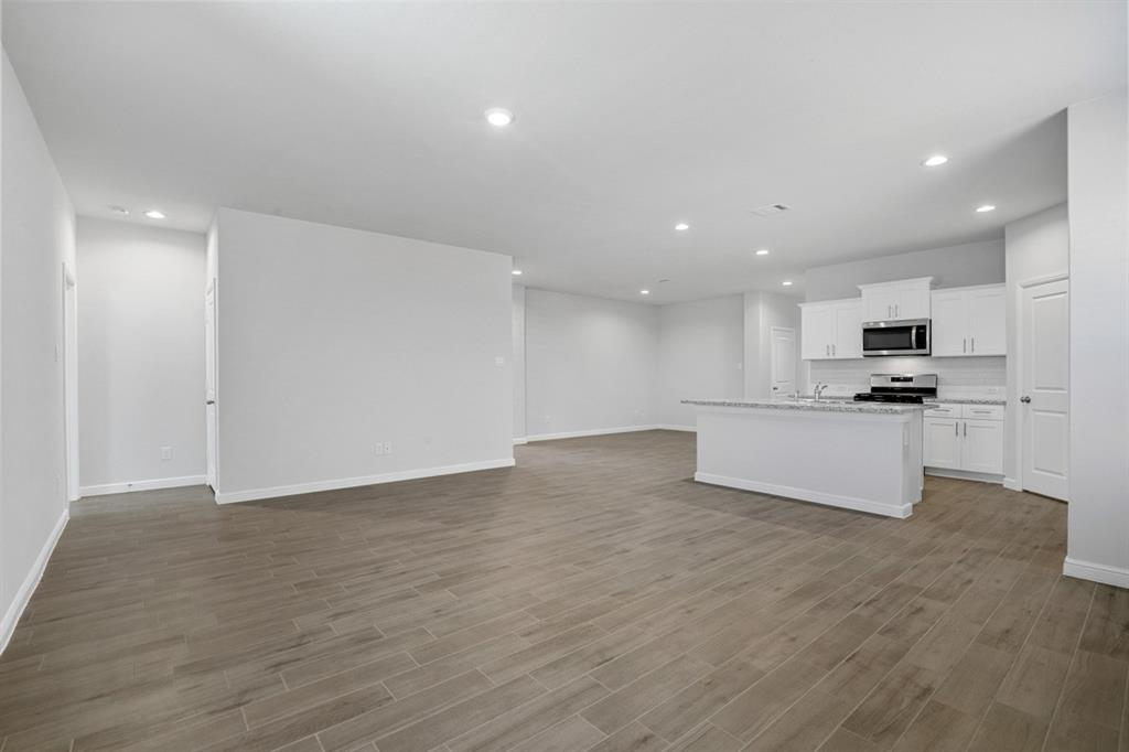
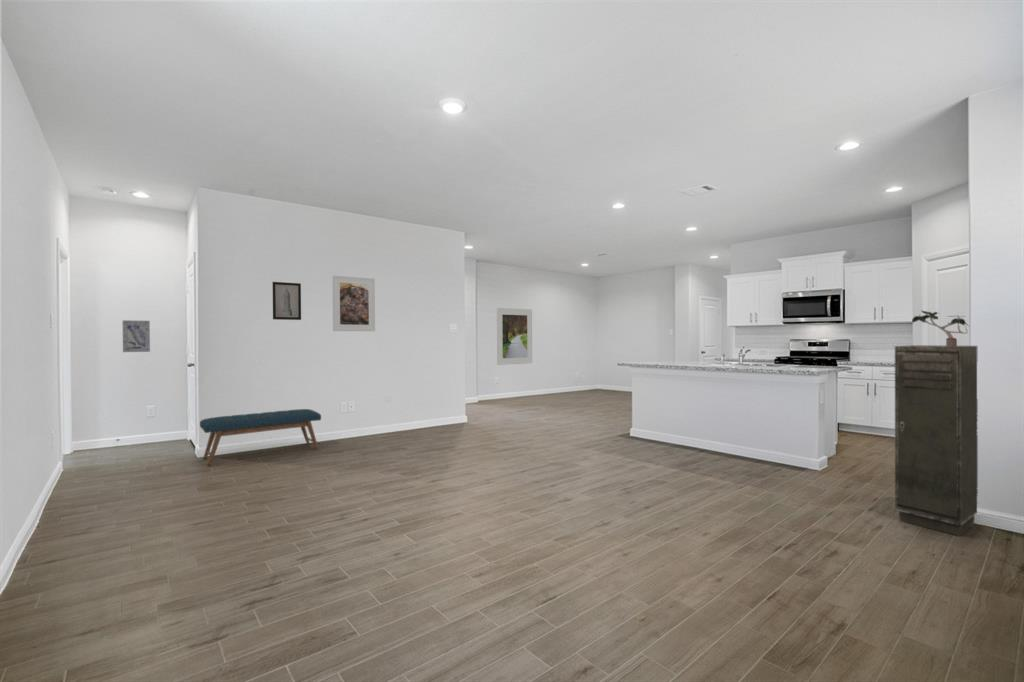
+ wall art (136, 336)
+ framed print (515, 336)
+ potted plant (938, 327)
+ storage cabinet (935, 434)
+ wall art (287, 301)
+ bench (262, 431)
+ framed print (354, 304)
